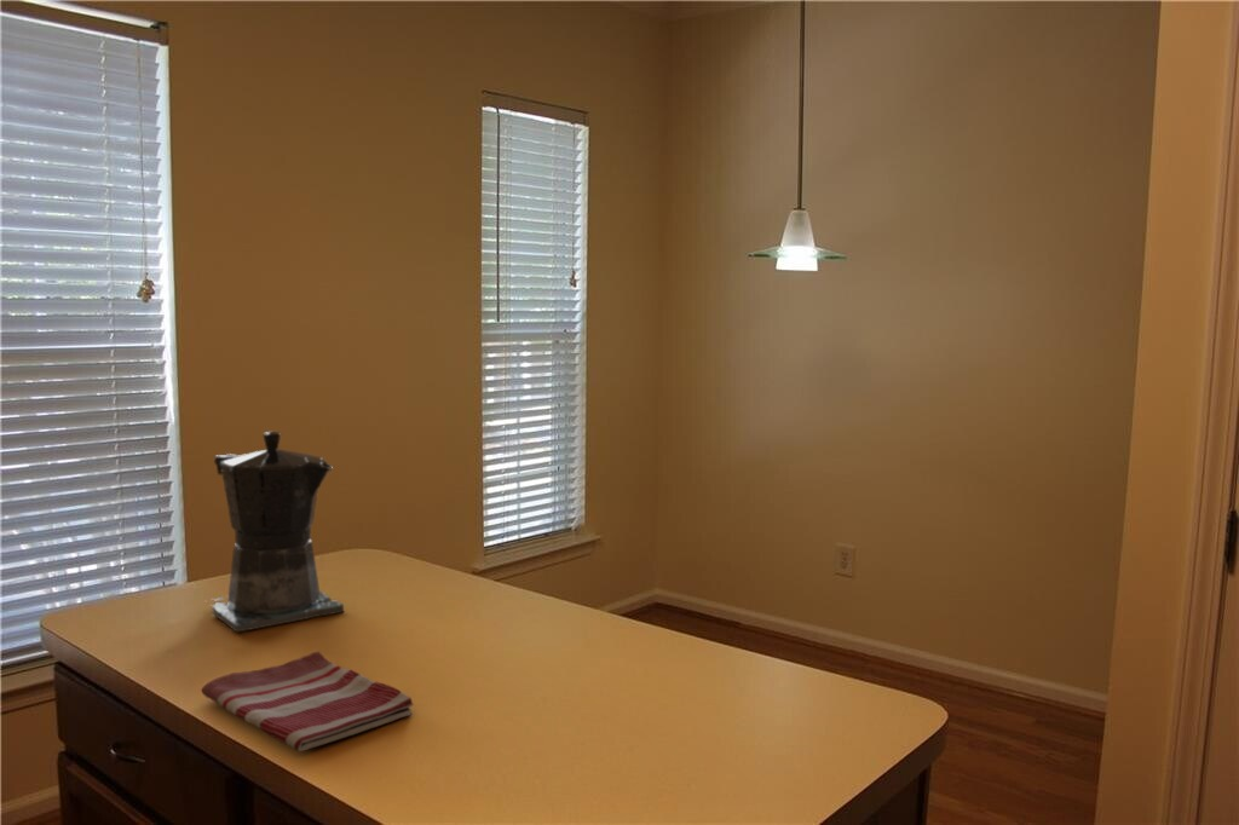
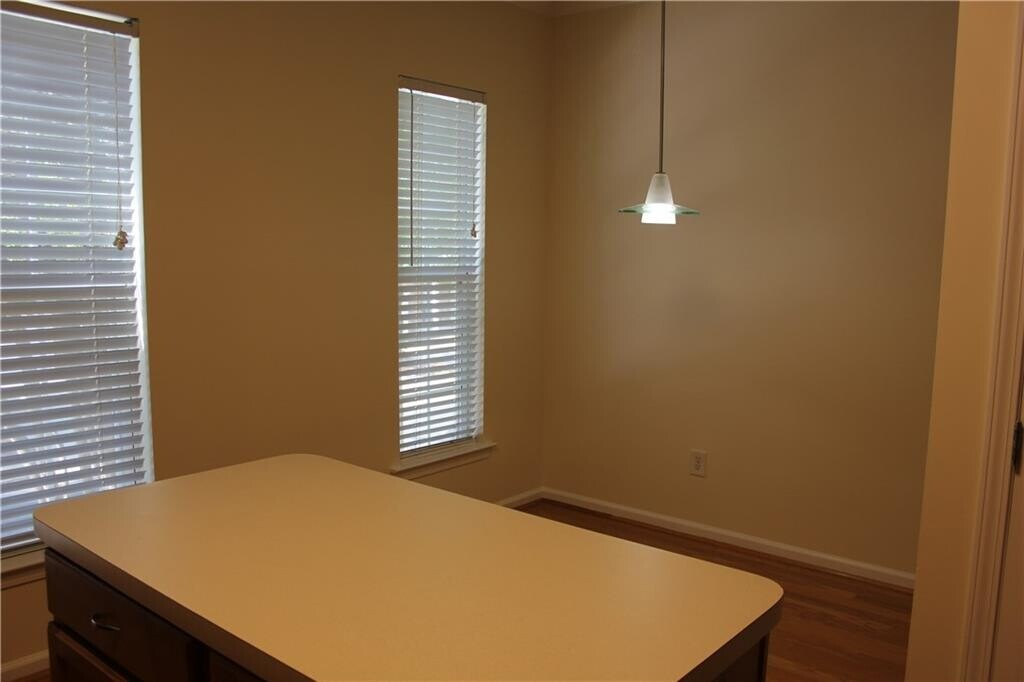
- dish towel (307, 697)
- coffee maker (271, 520)
